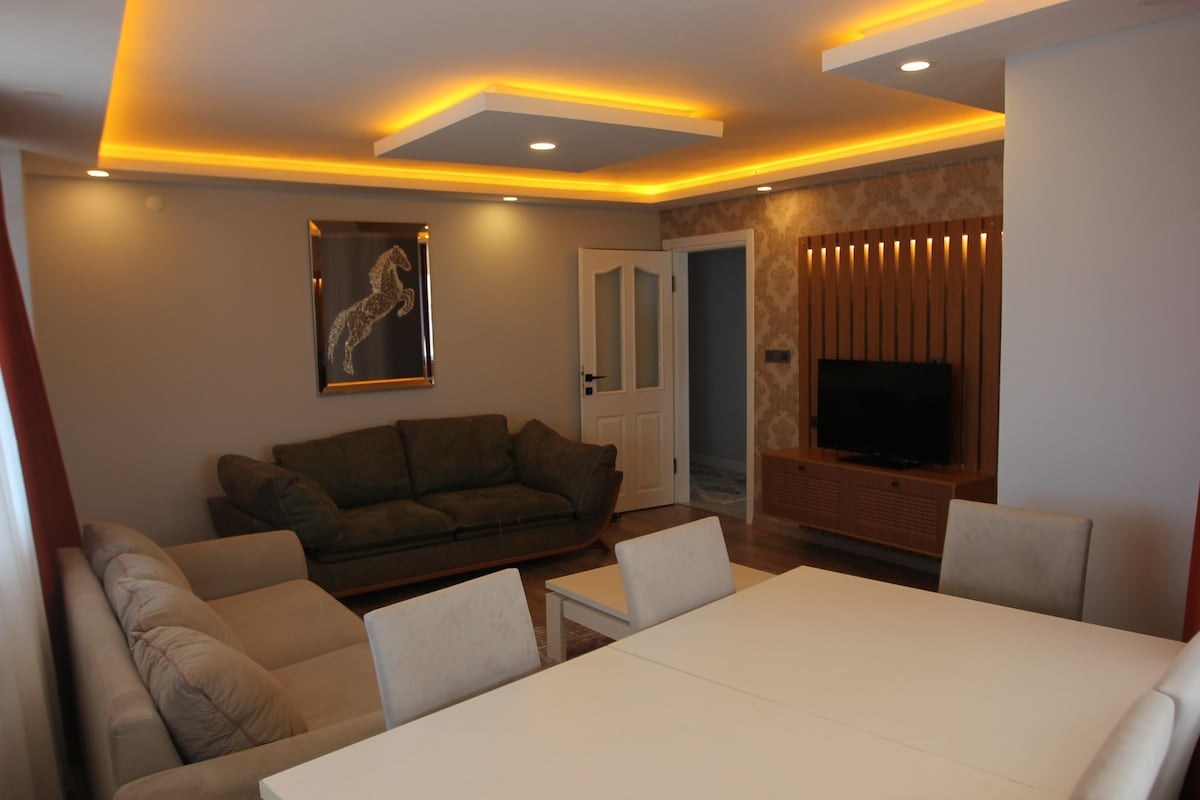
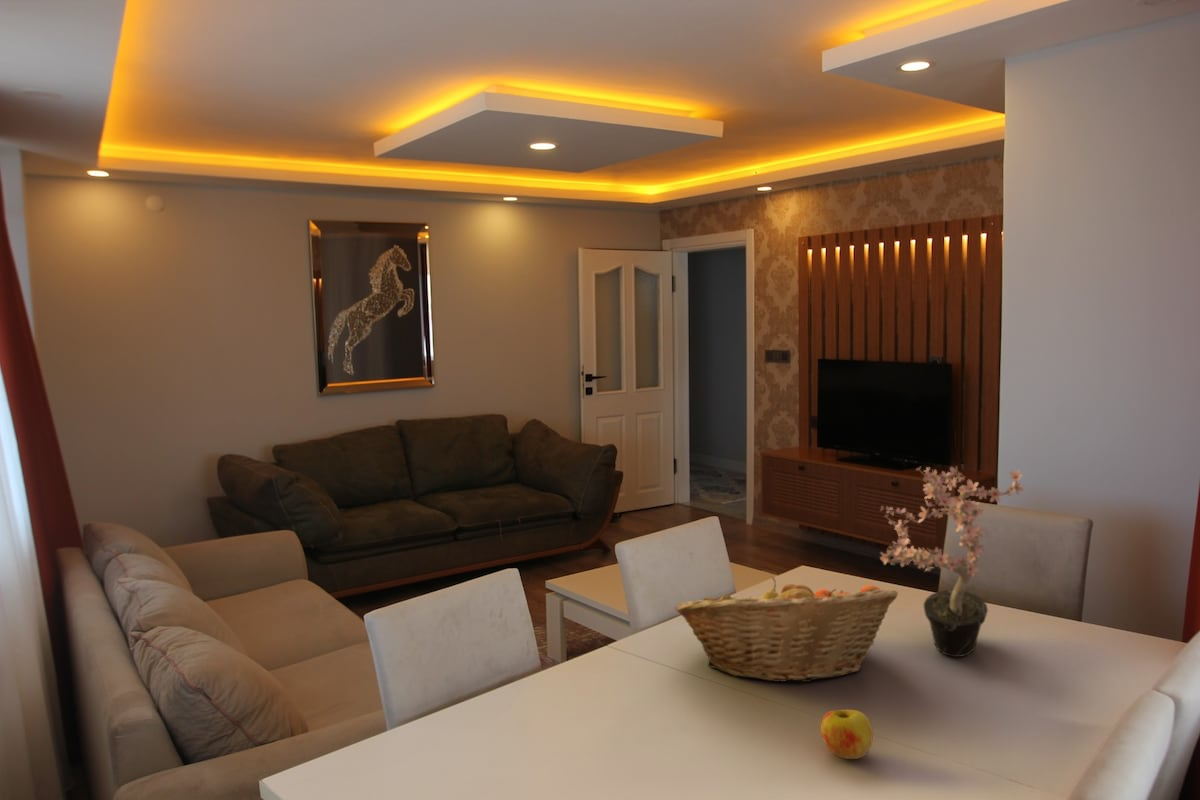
+ potted plant (937, 547)
+ apple (847, 734)
+ fruit basket (785, 618)
